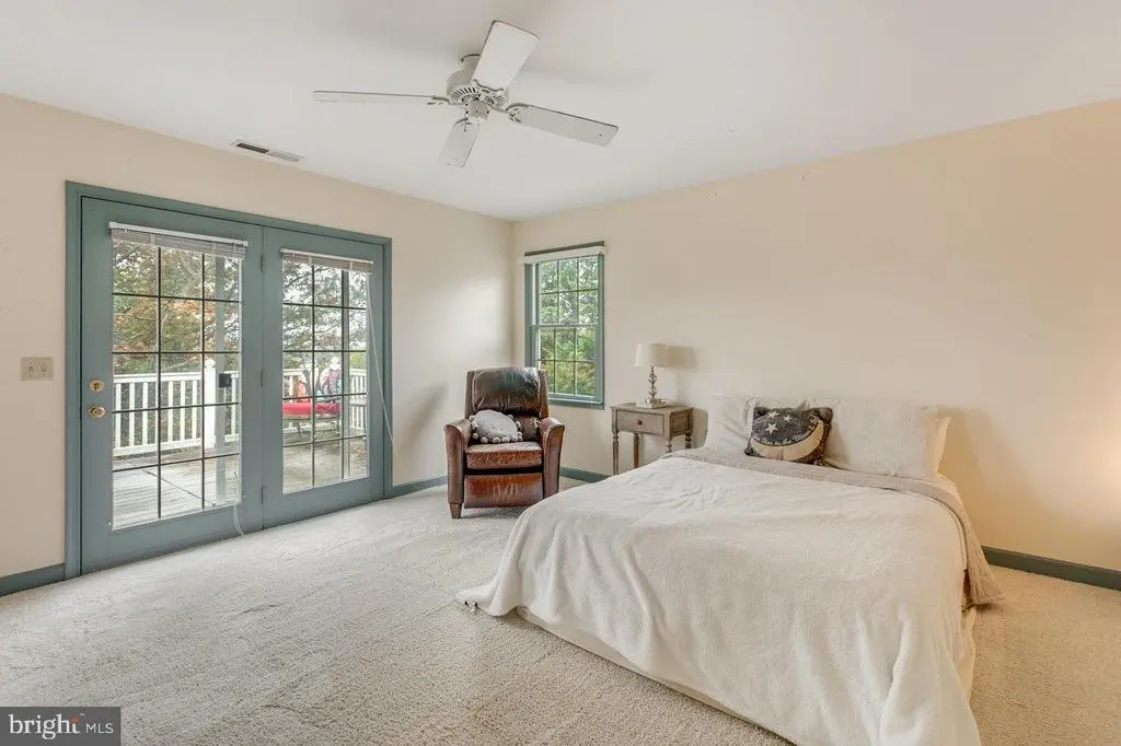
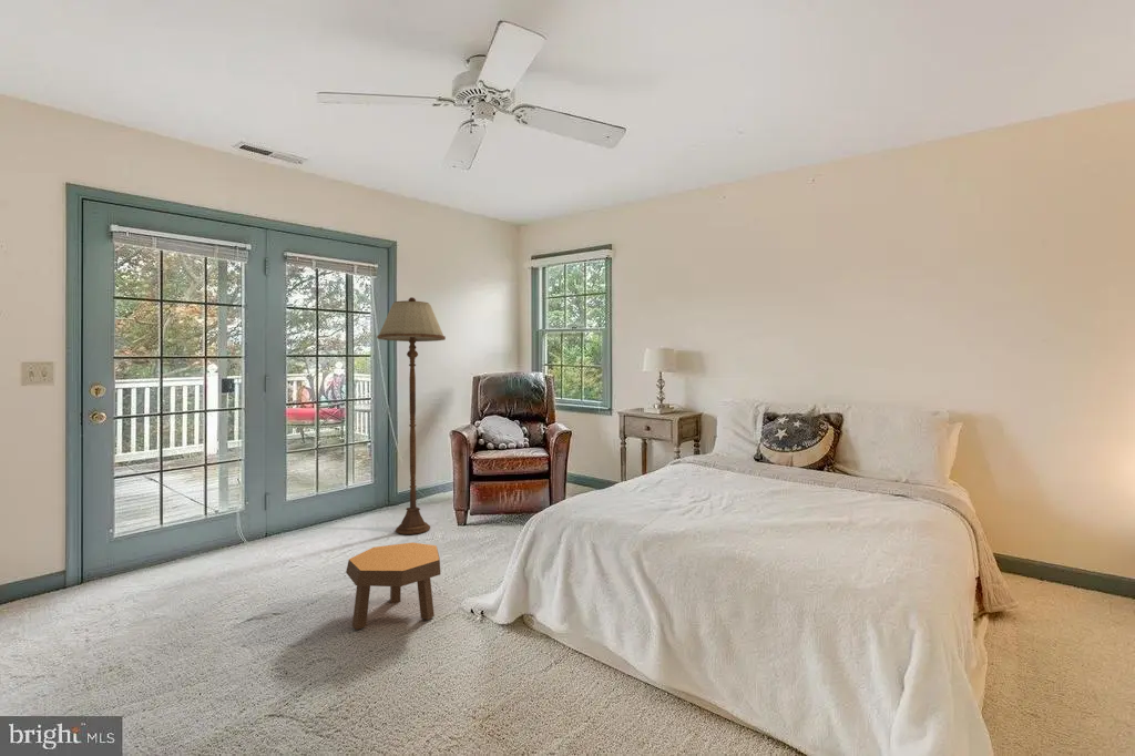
+ floor lamp (412, 412)
+ footstool (398, 583)
